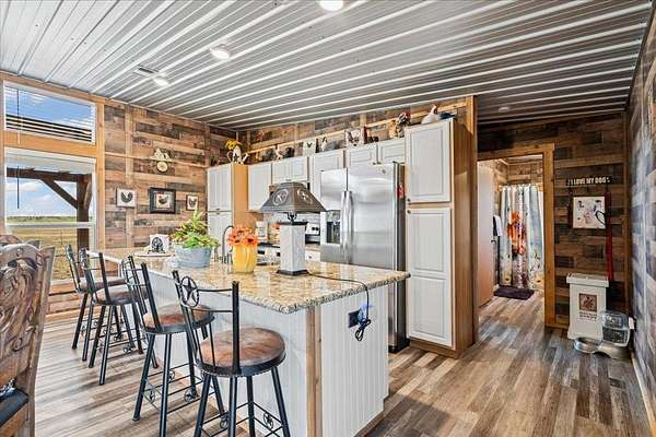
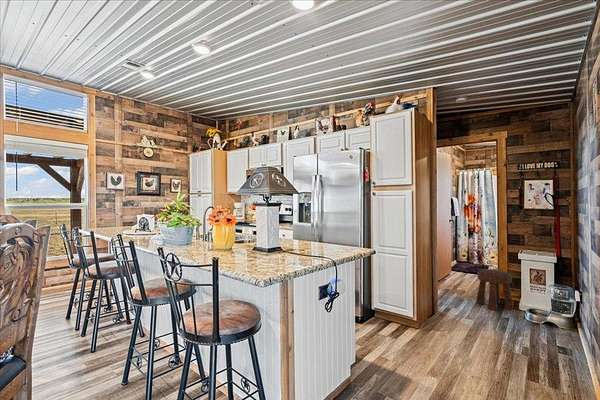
+ stool (494, 288)
